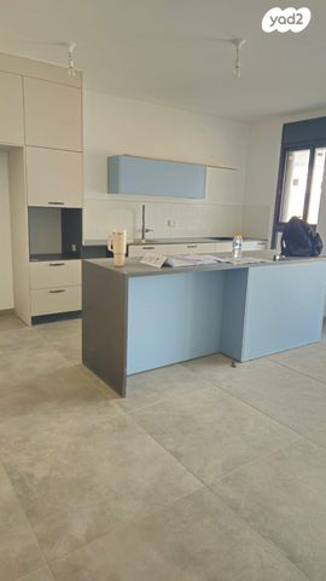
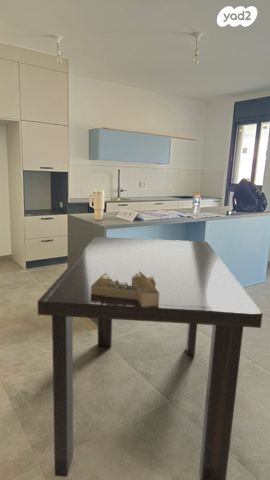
+ house frame (123, 283)
+ dining table (146, 320)
